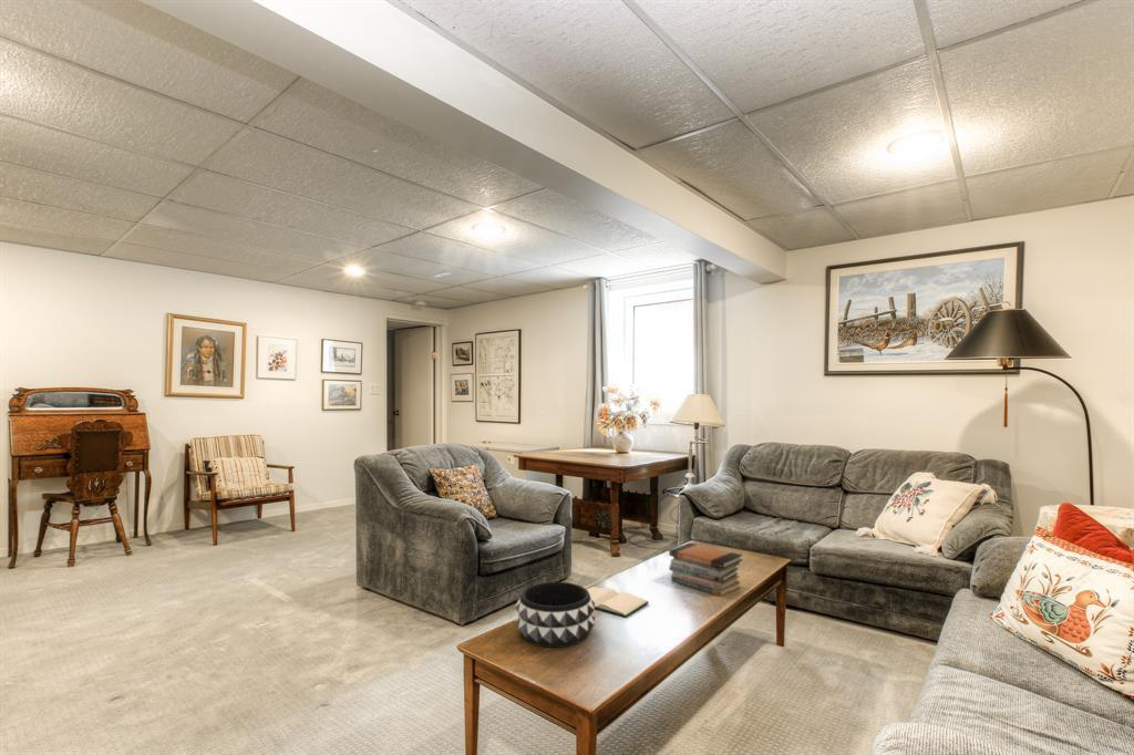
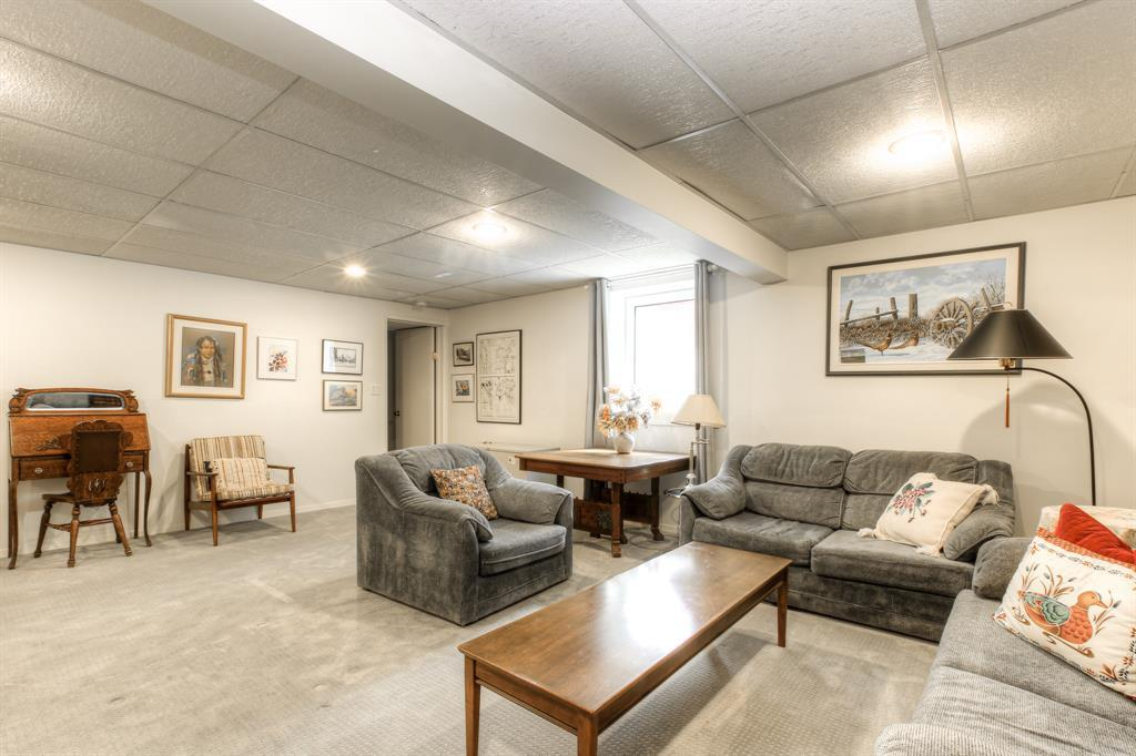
- decorative bowl (555, 612)
- hardback book (607, 598)
- book stack (704, 568)
